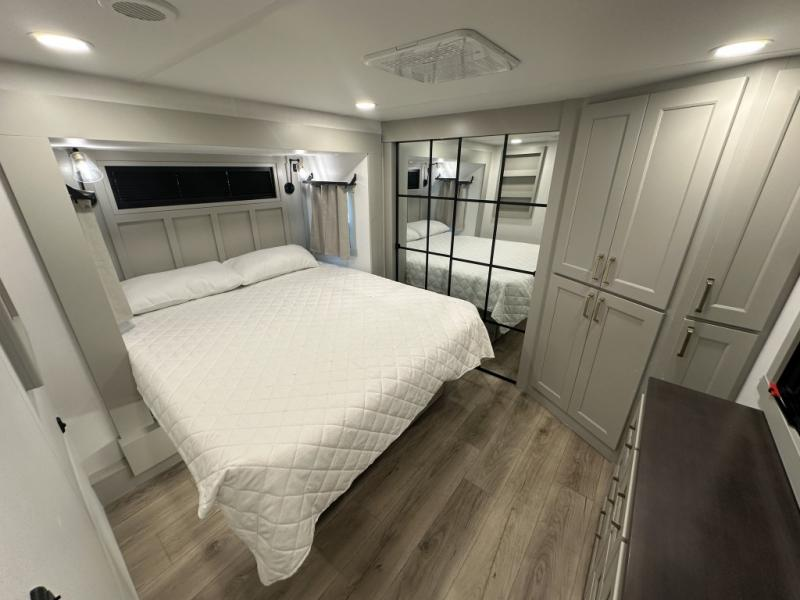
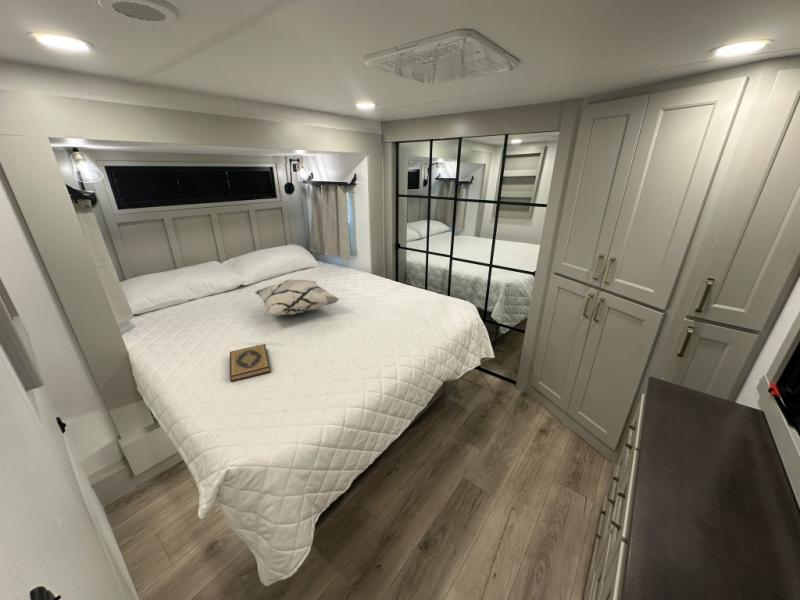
+ hardback book (249, 361)
+ decorative pillow (295, 295)
